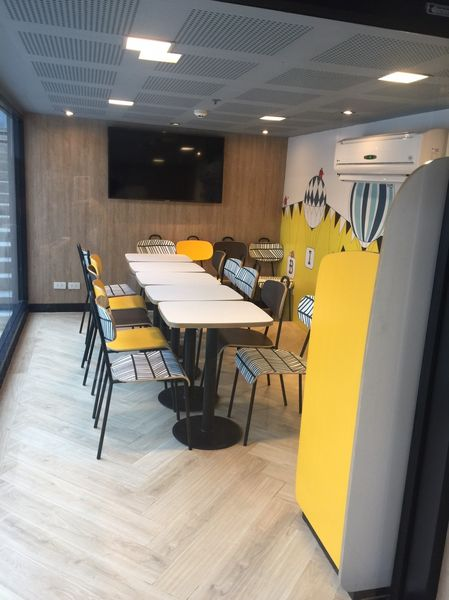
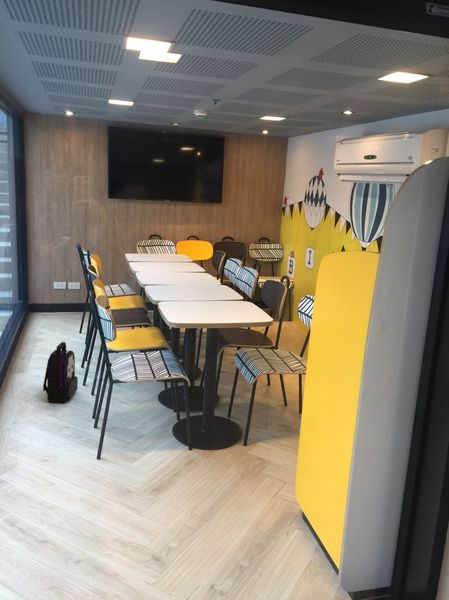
+ backpack (60, 370)
